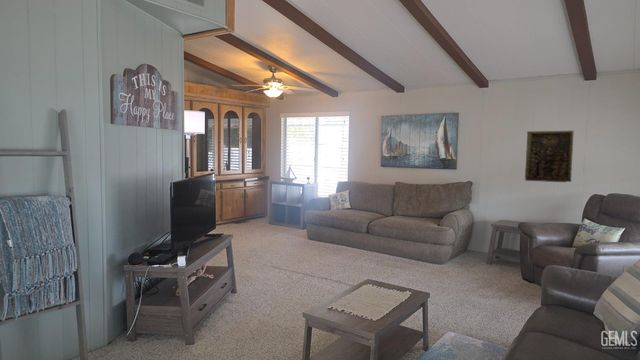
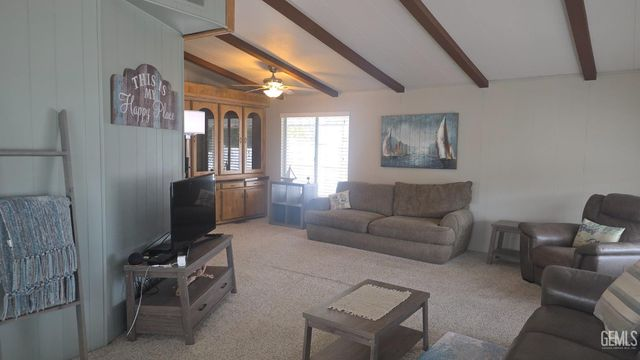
- relief panel (548, 156)
